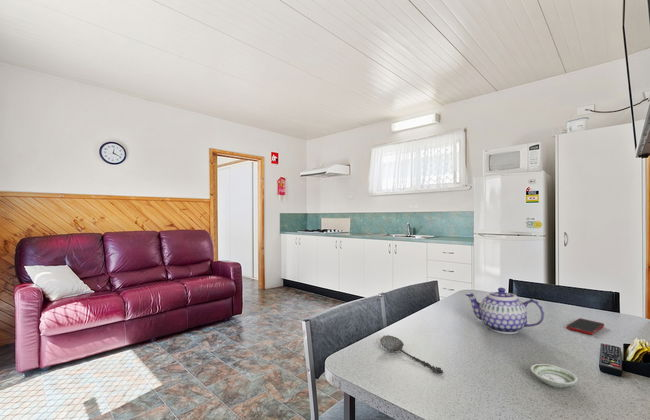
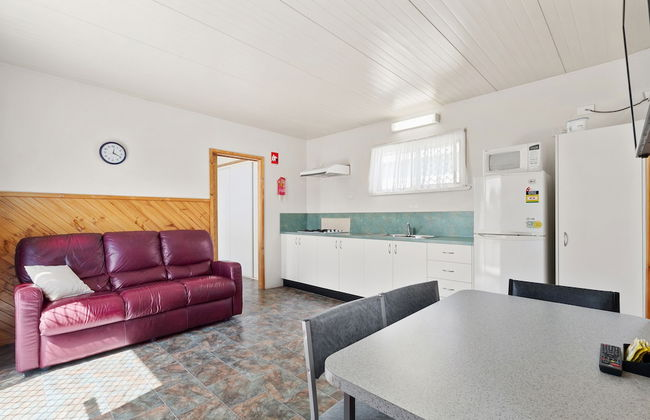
- teapot (502, 308)
- cell phone (585, 326)
- saucer (553, 377)
- spoon (410, 355)
